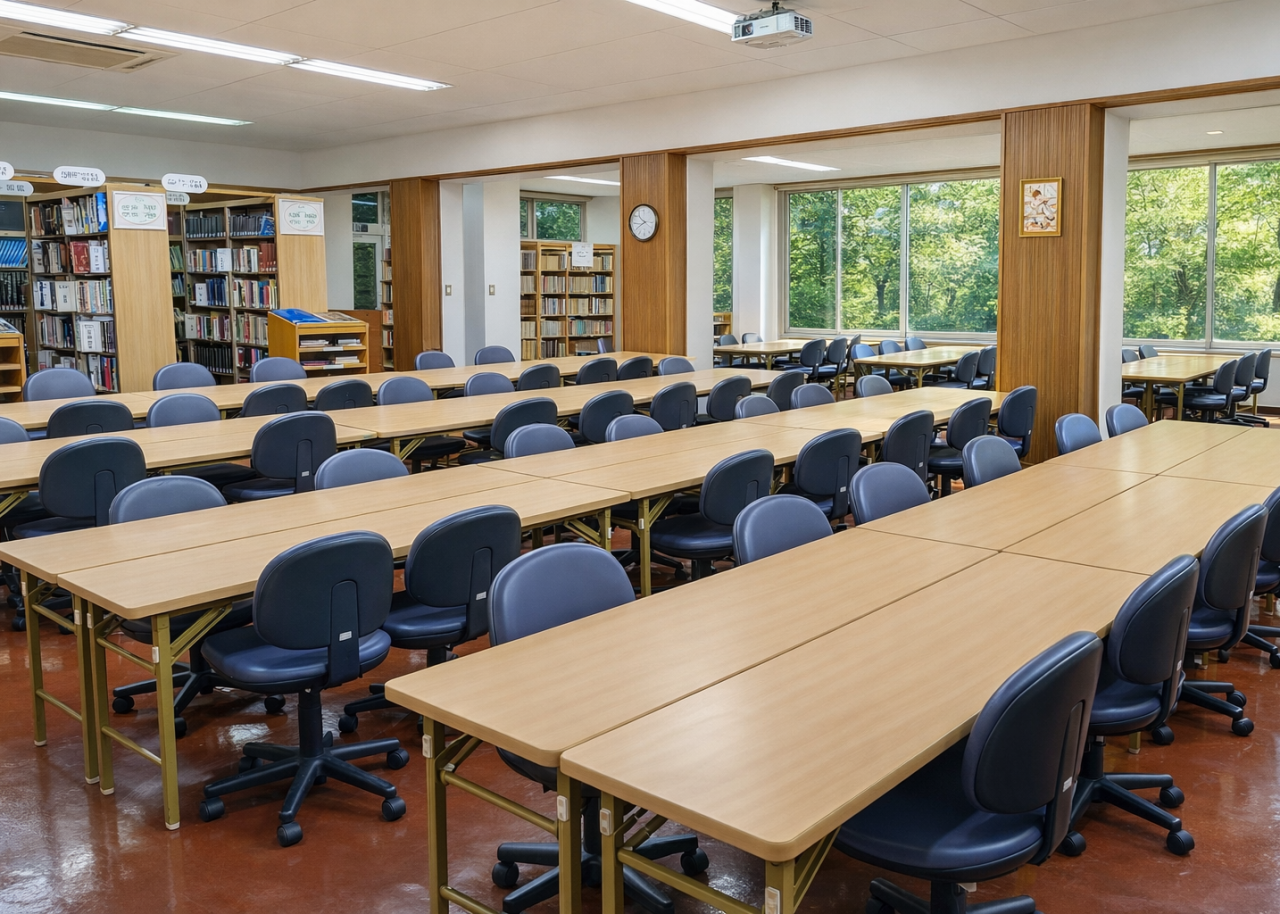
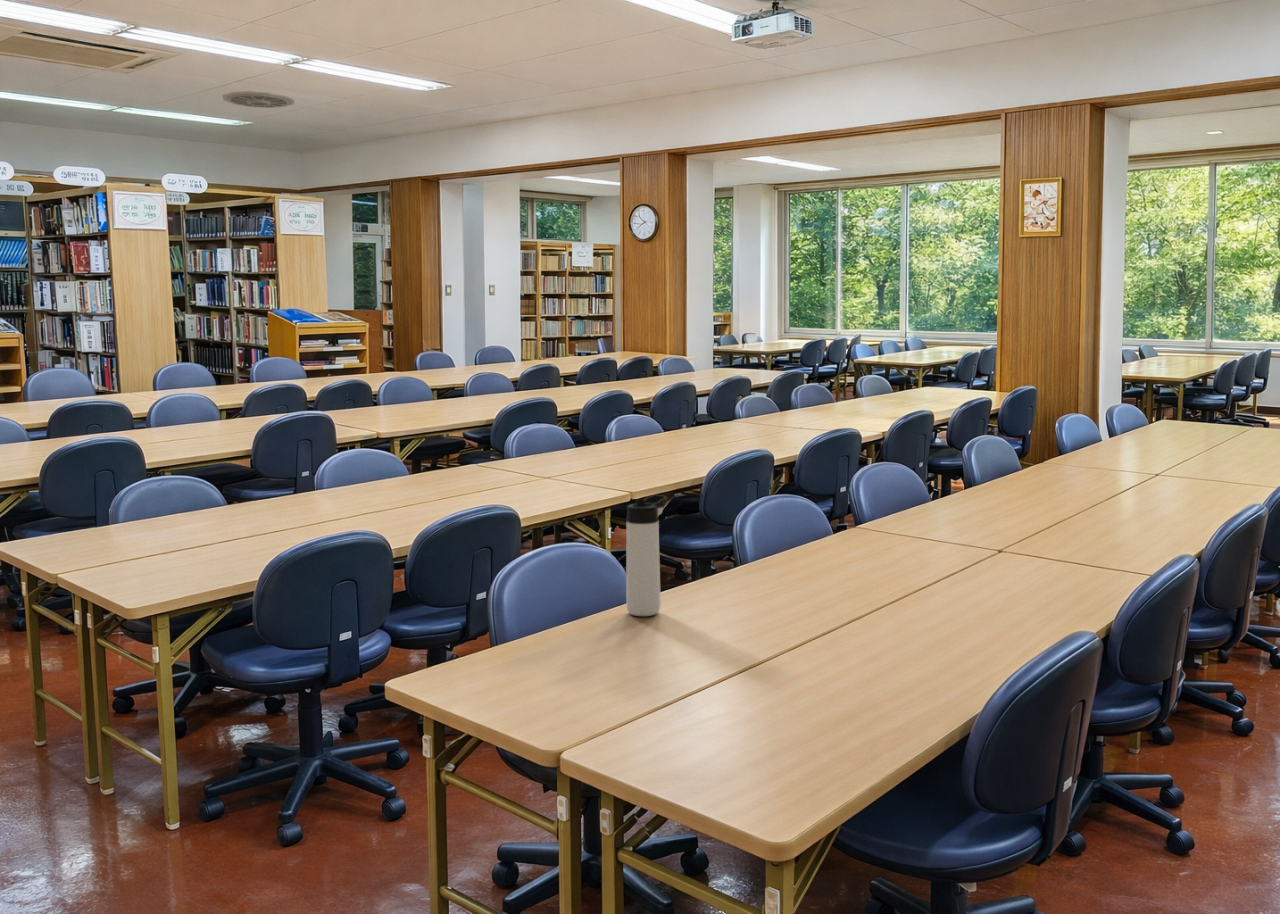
+ ceiling vent (258, 101)
+ thermos bottle (647, 554)
